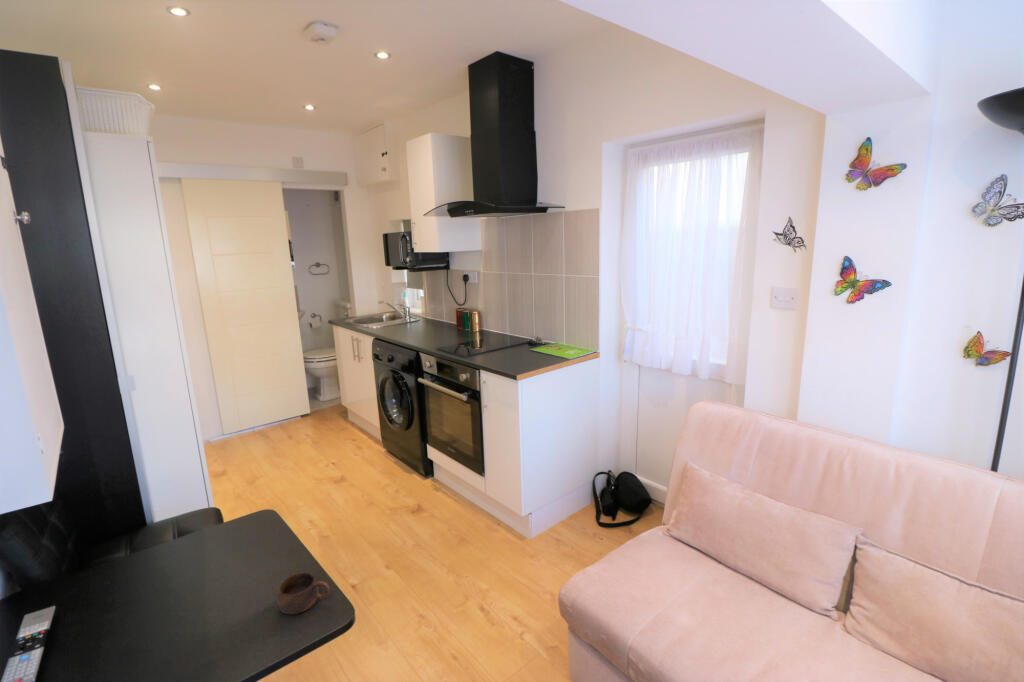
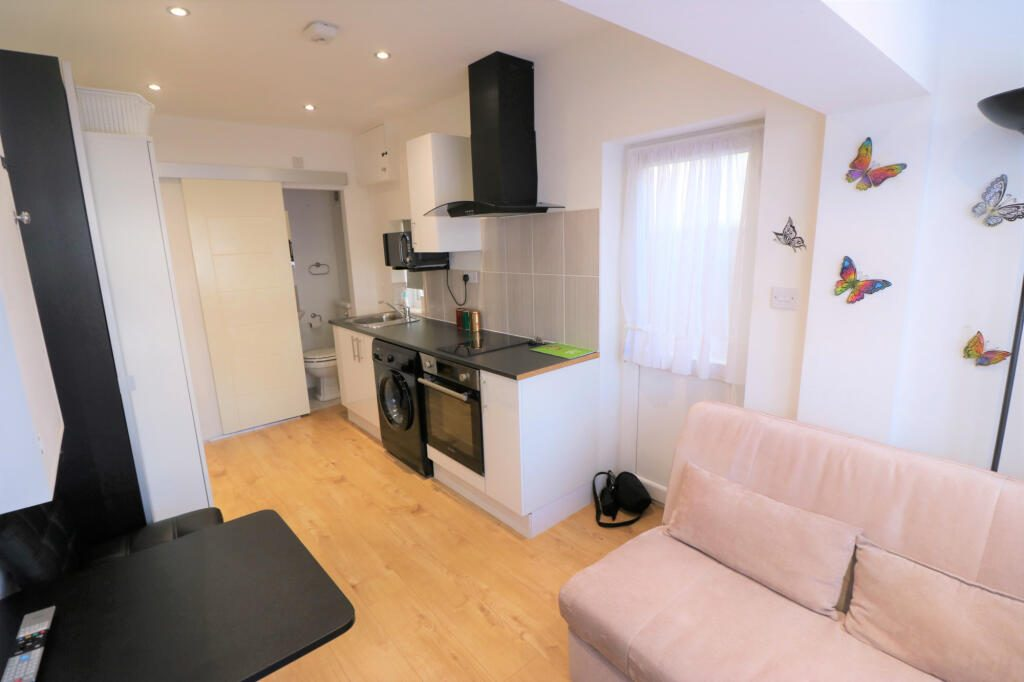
- cup (303, 593)
